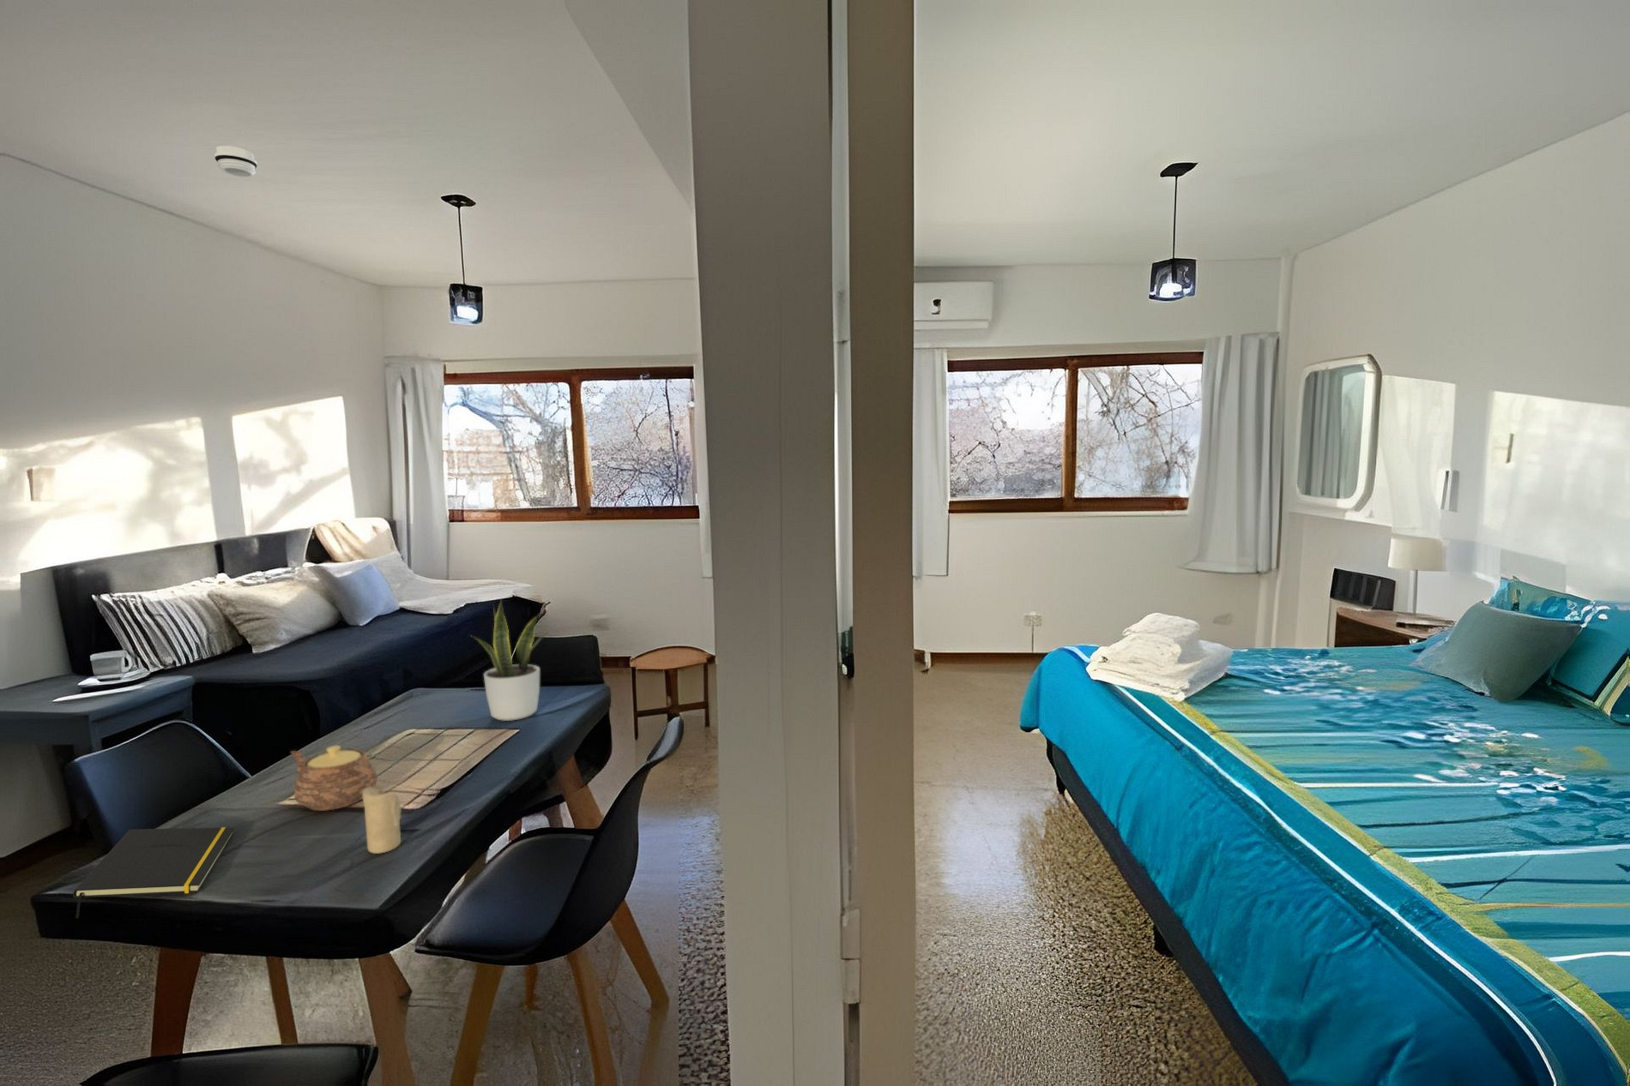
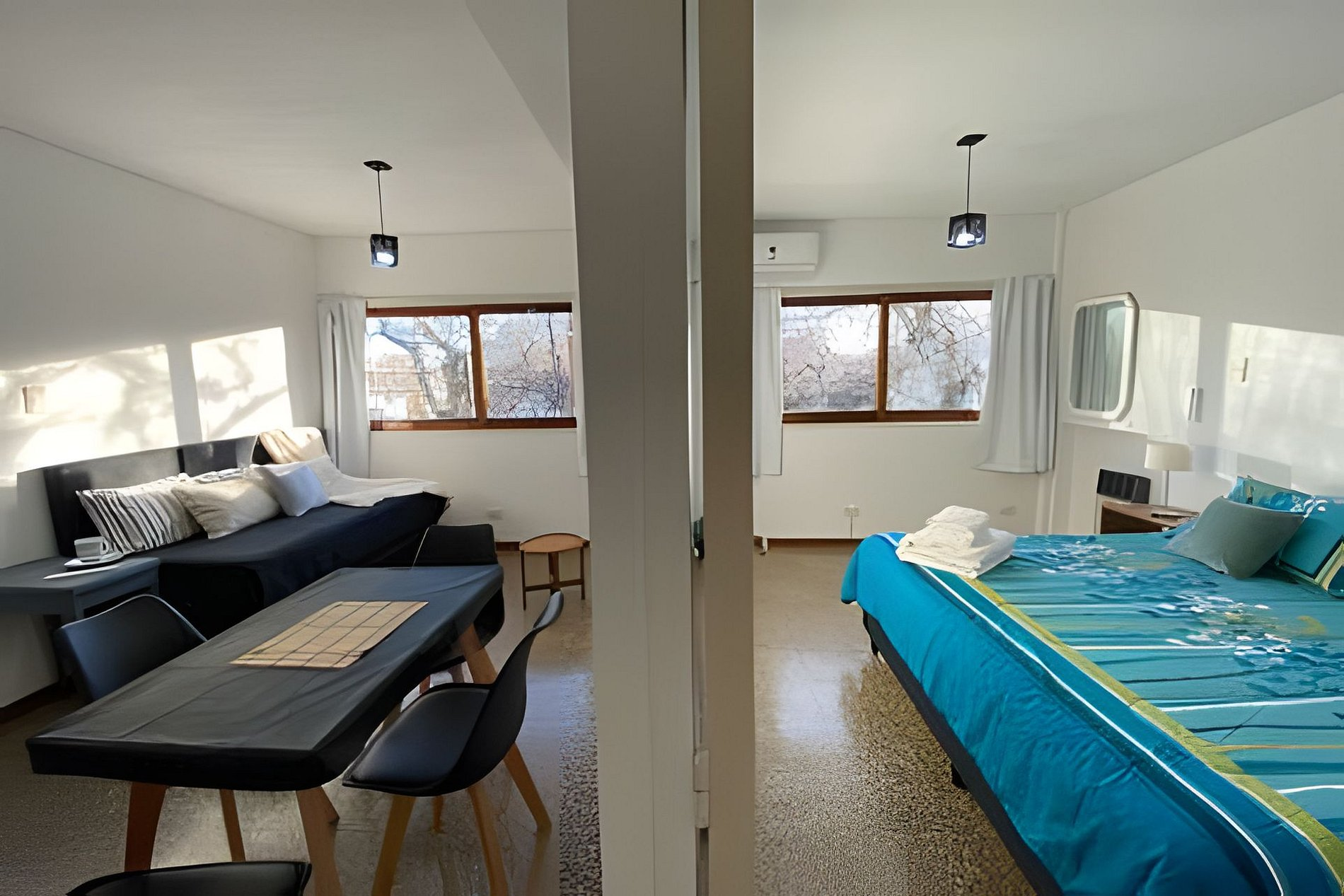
- candle (382, 817)
- teapot (332, 773)
- potted plant (511, 656)
- notepad (163, 859)
- smoke detector (236, 162)
